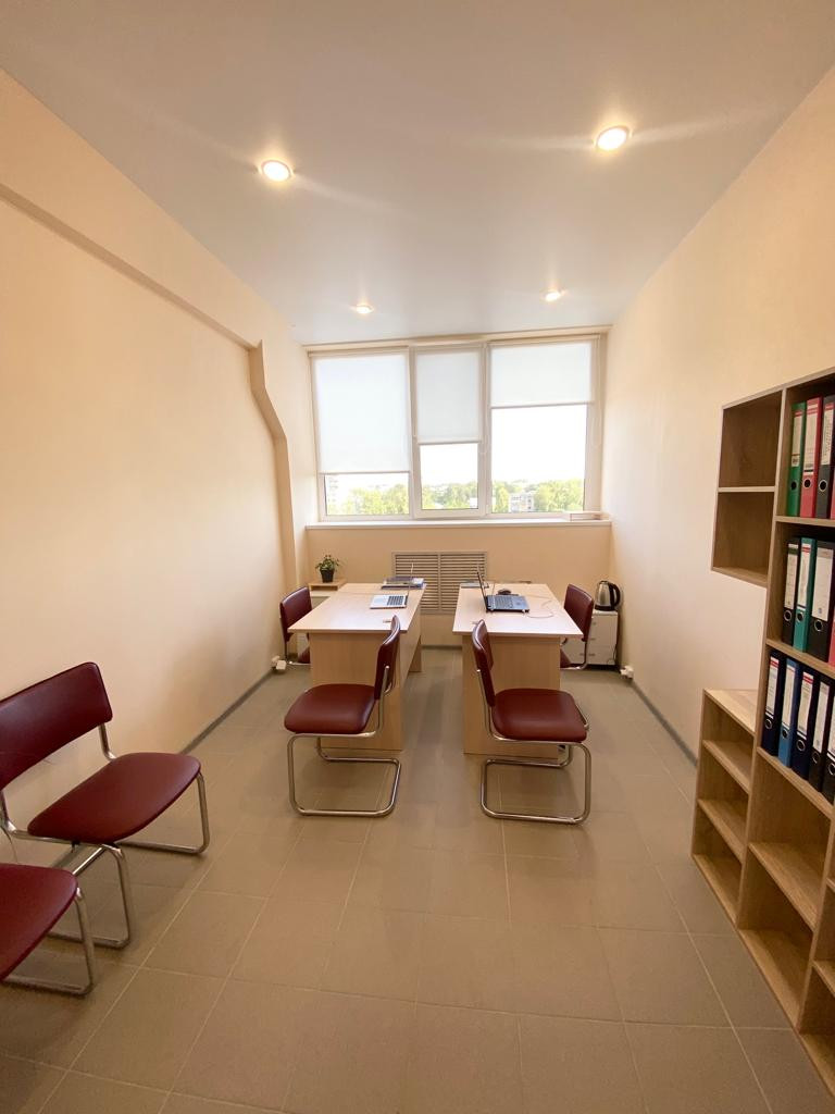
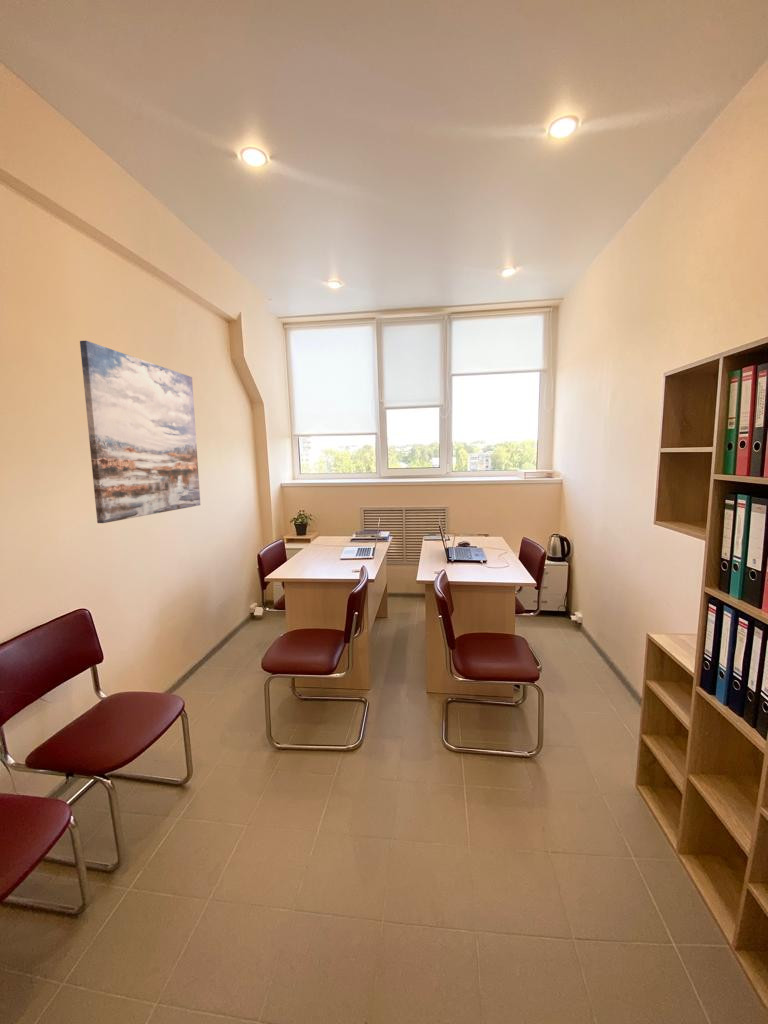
+ wall art (151, 439)
